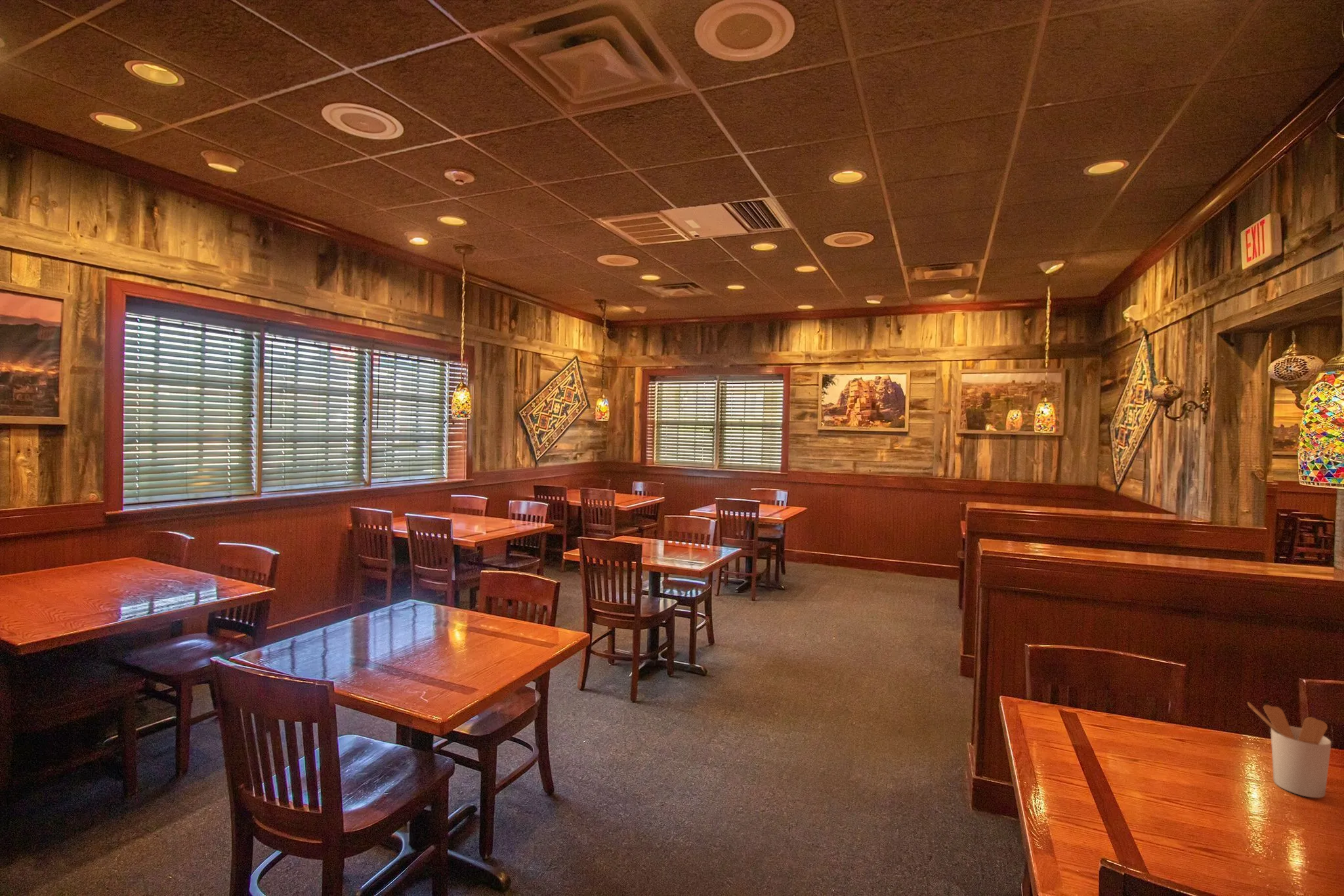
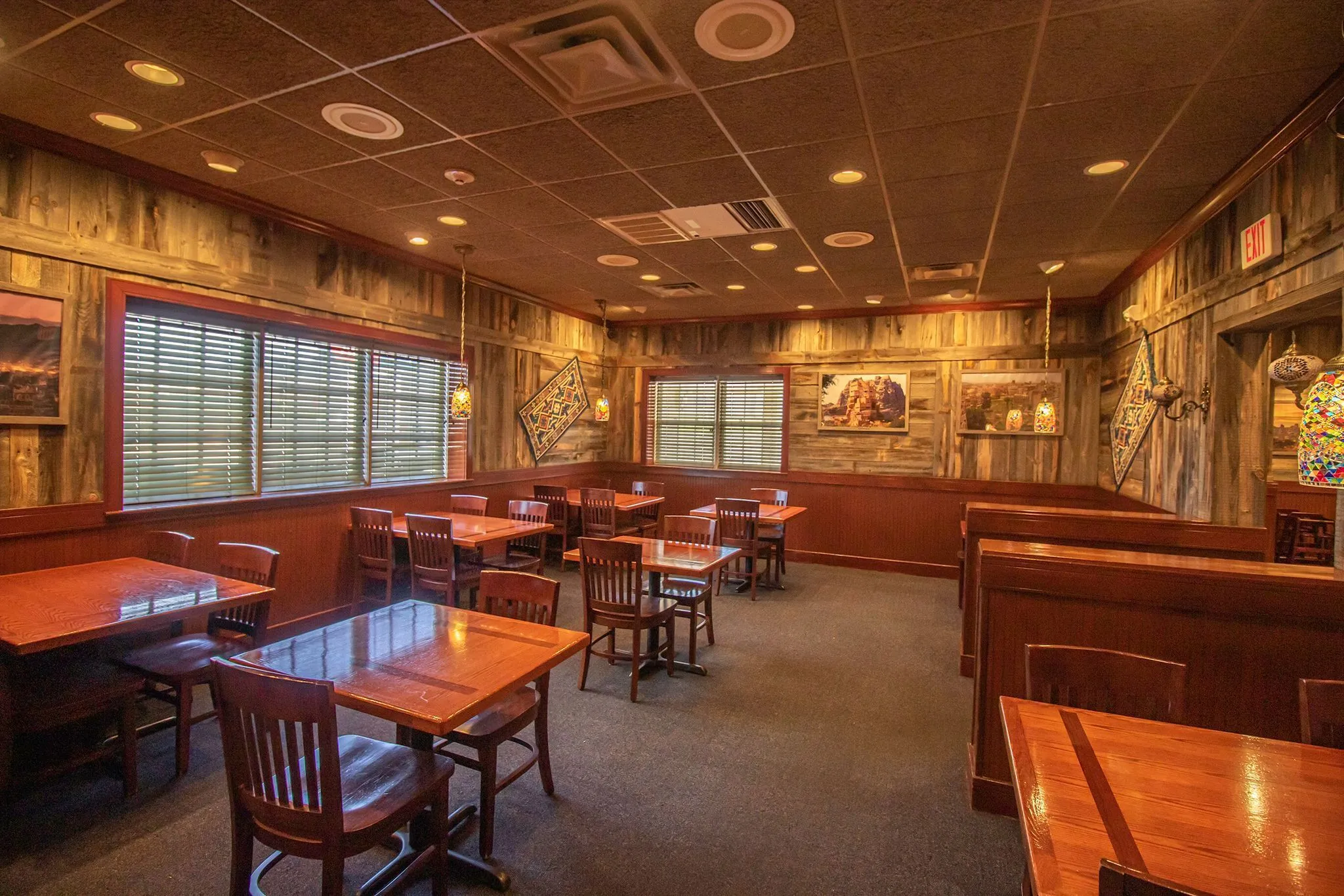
- utensil holder (1286, 746)
